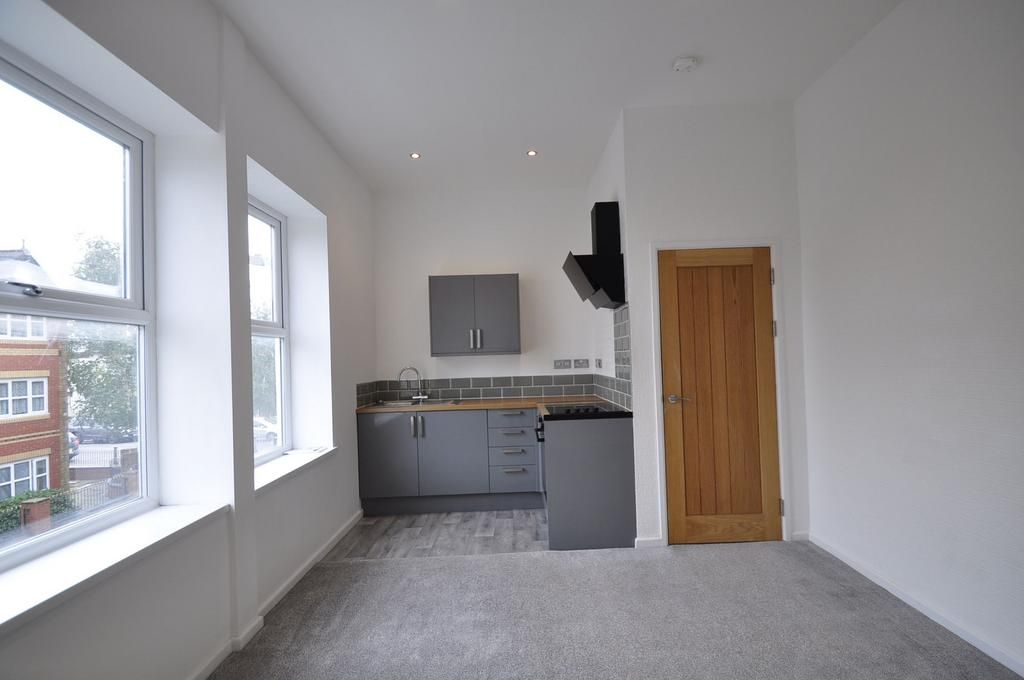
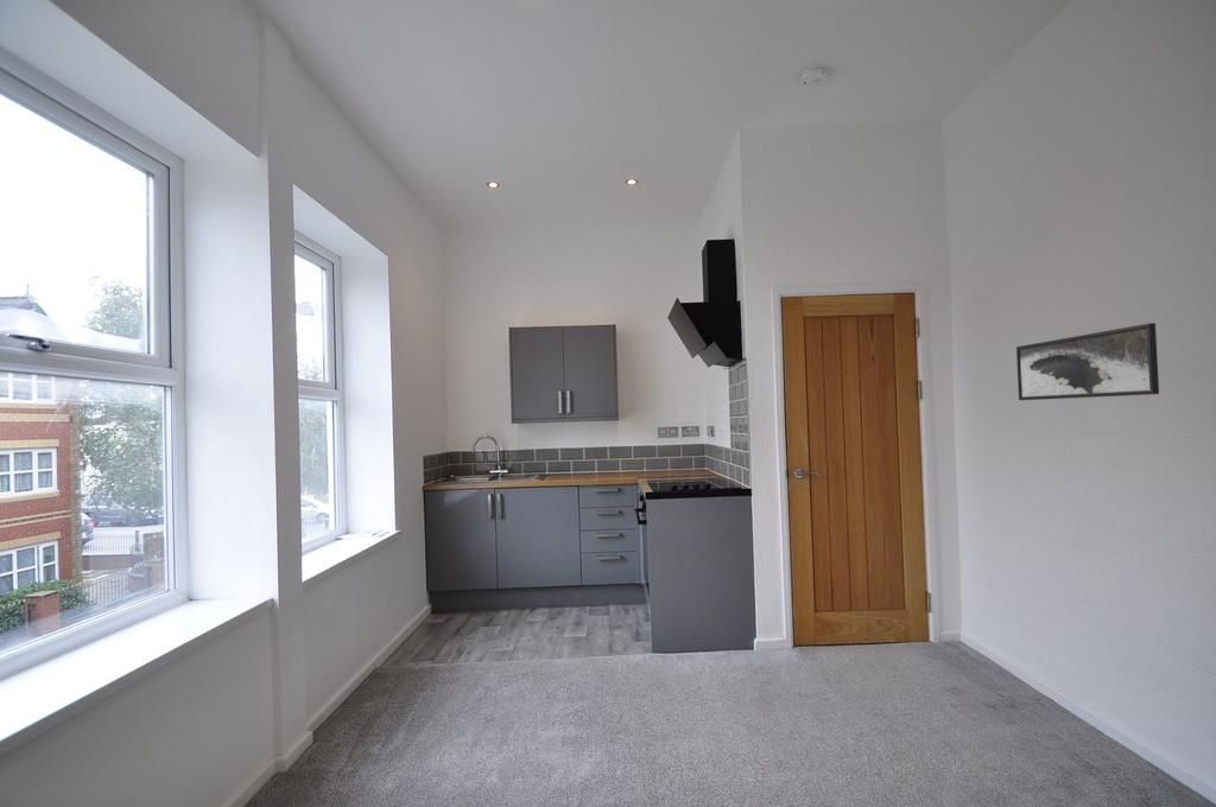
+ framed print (1077, 367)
